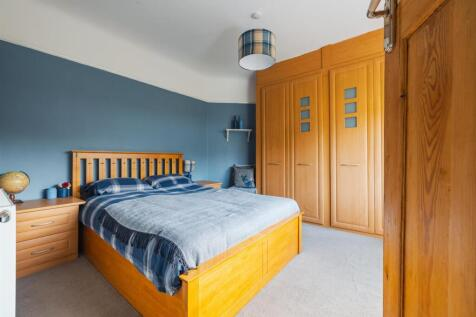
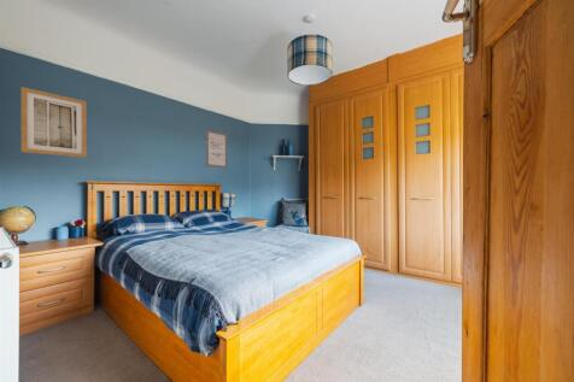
+ wall art (216, 149)
+ wall art (55, 124)
